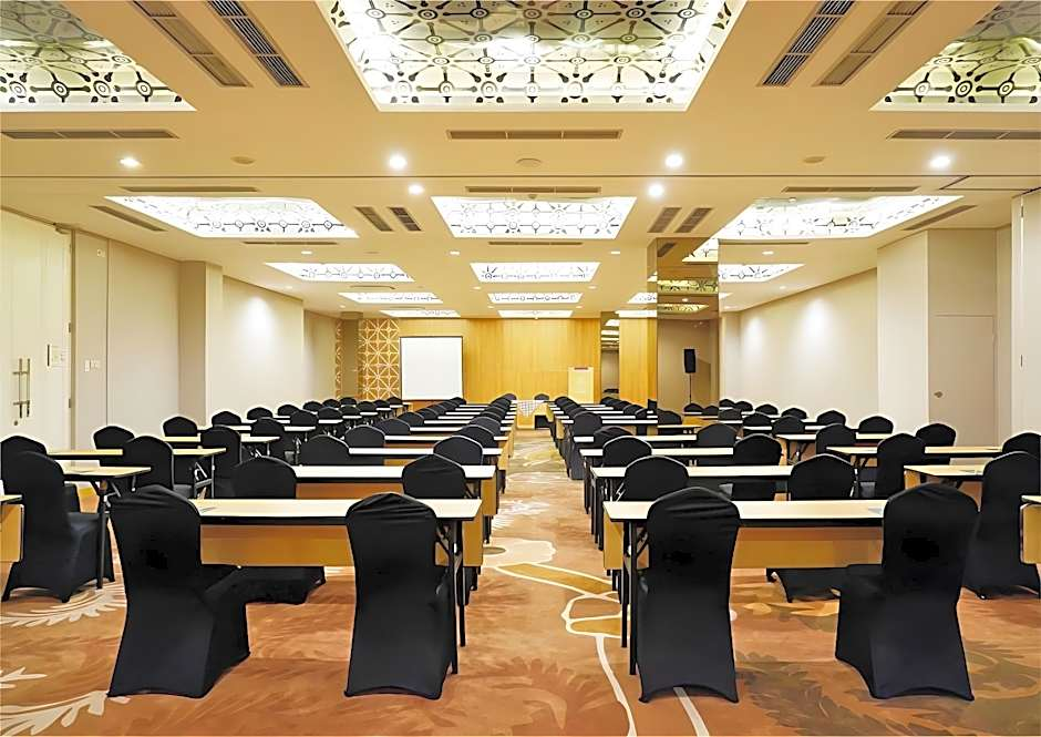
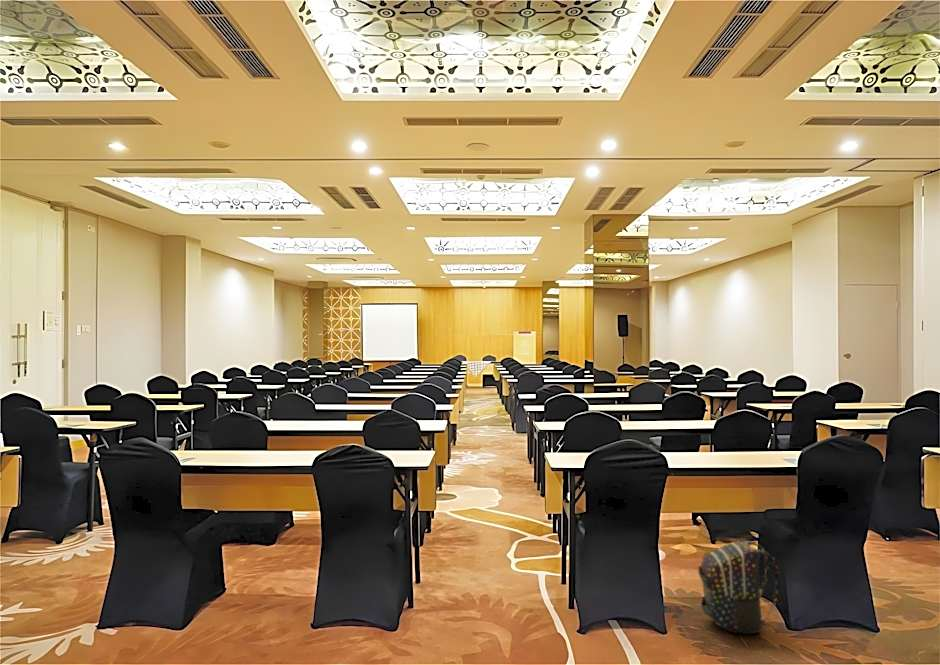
+ backpack (737, 585)
